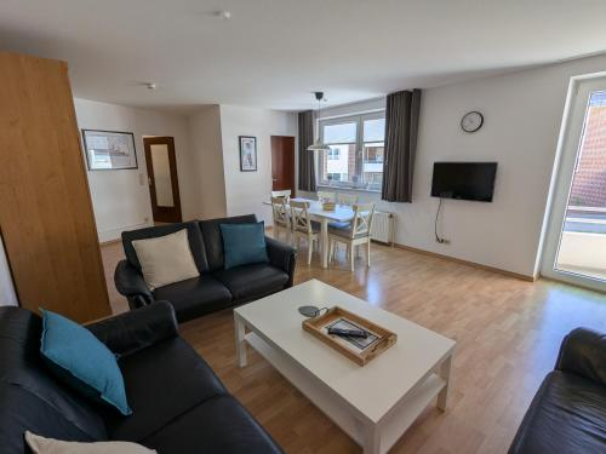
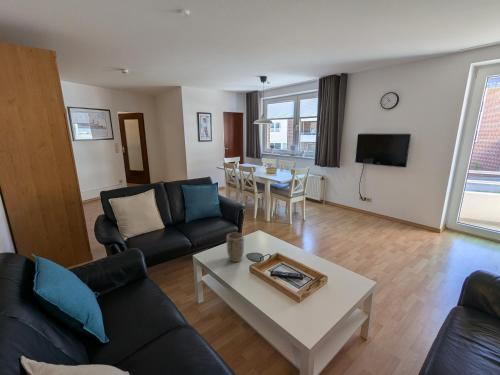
+ plant pot (235, 247)
